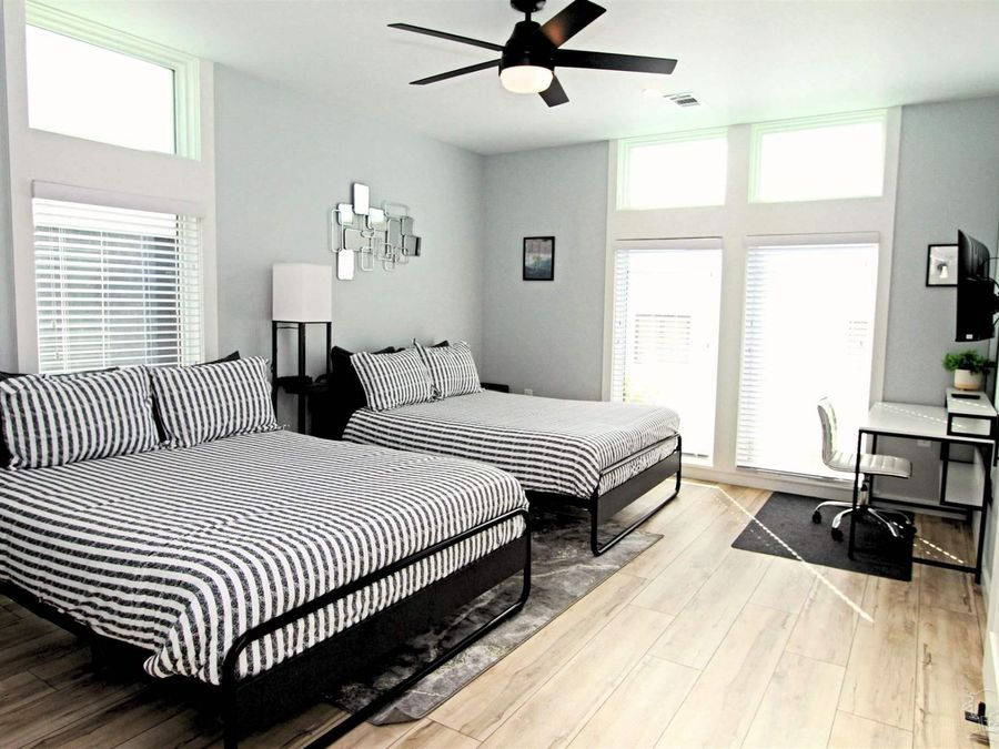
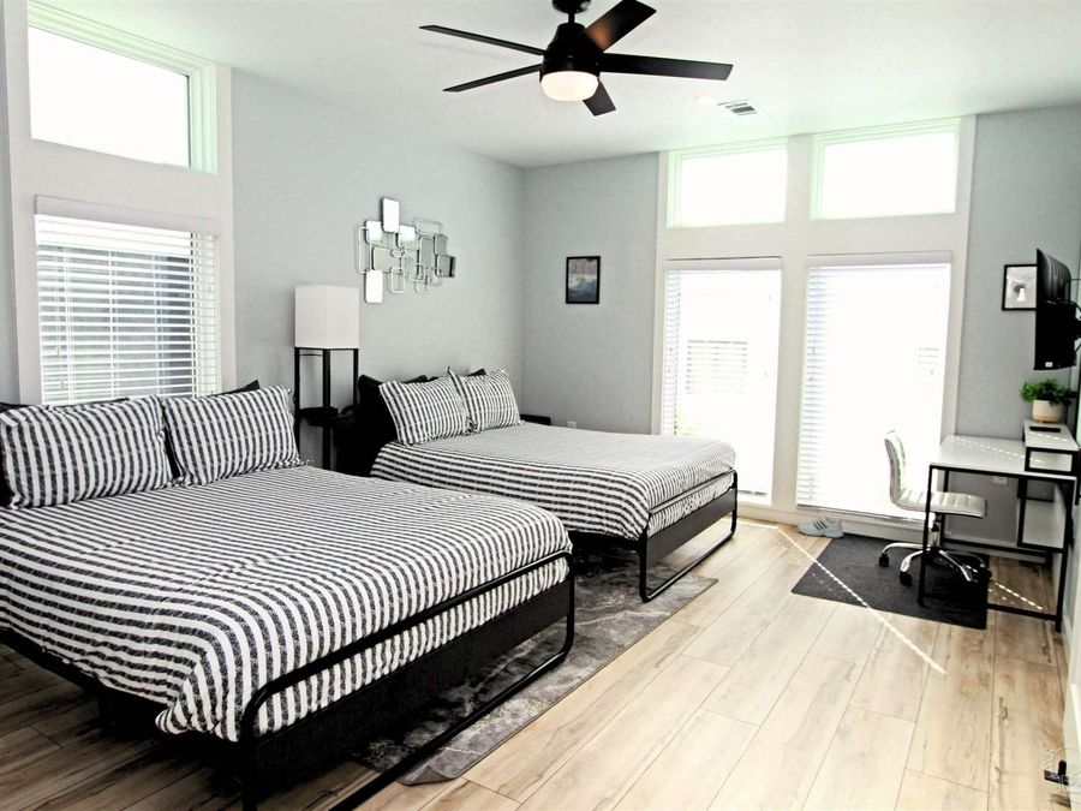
+ shoe (819, 525)
